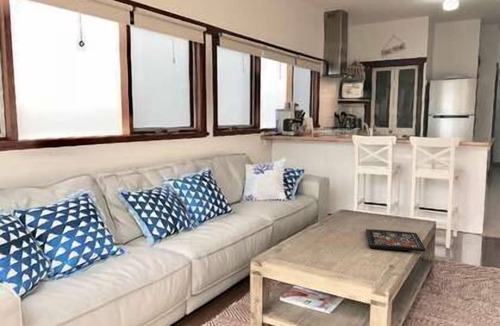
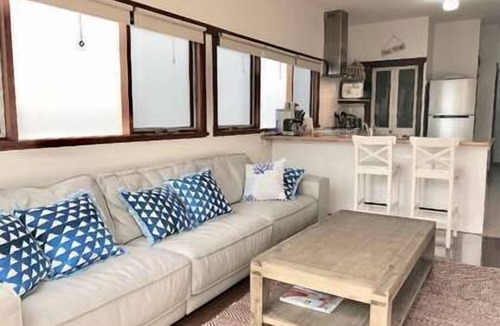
- decorative tray (393, 239)
